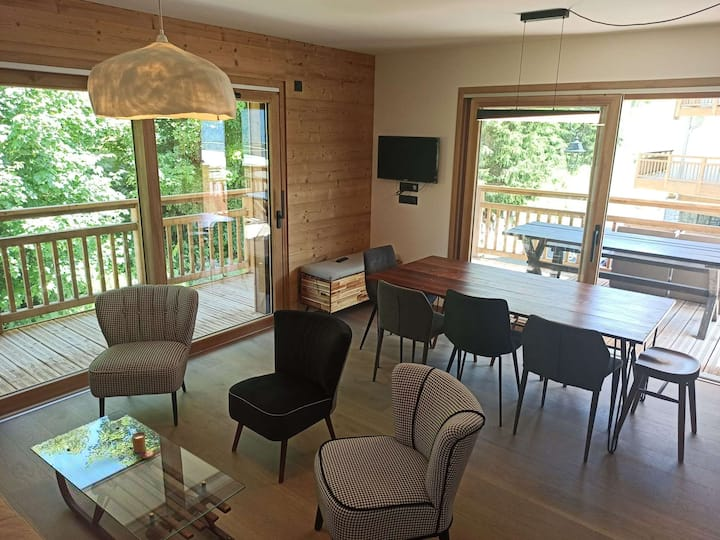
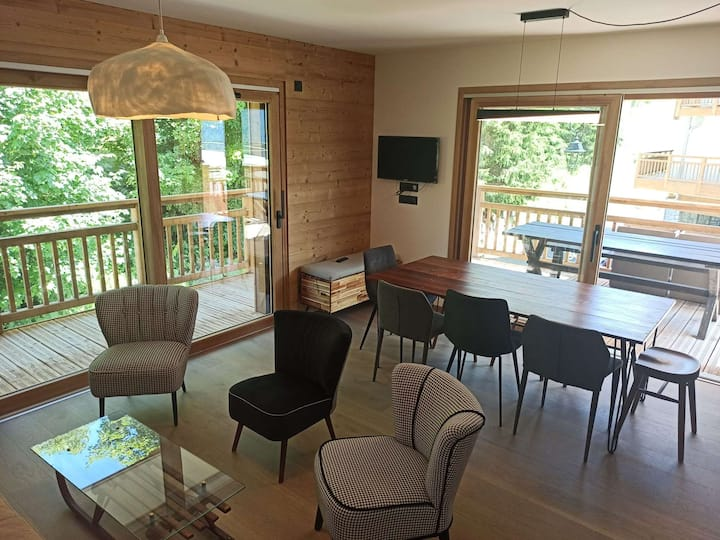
- candle (142, 445)
